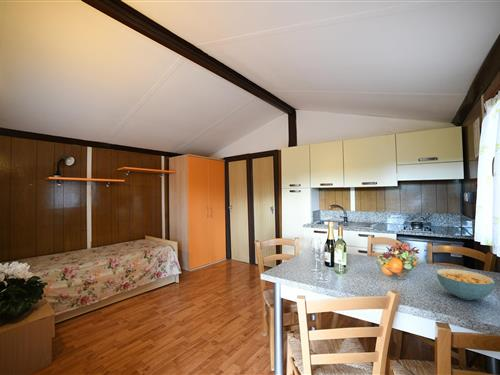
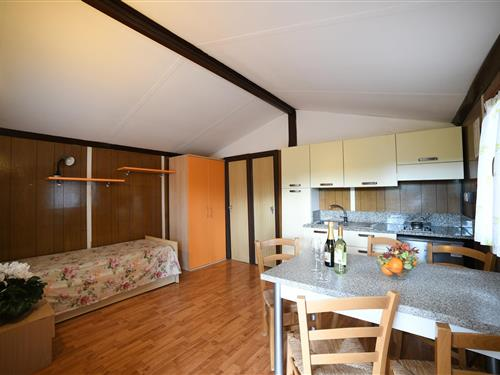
- cereal bowl (464, 286)
